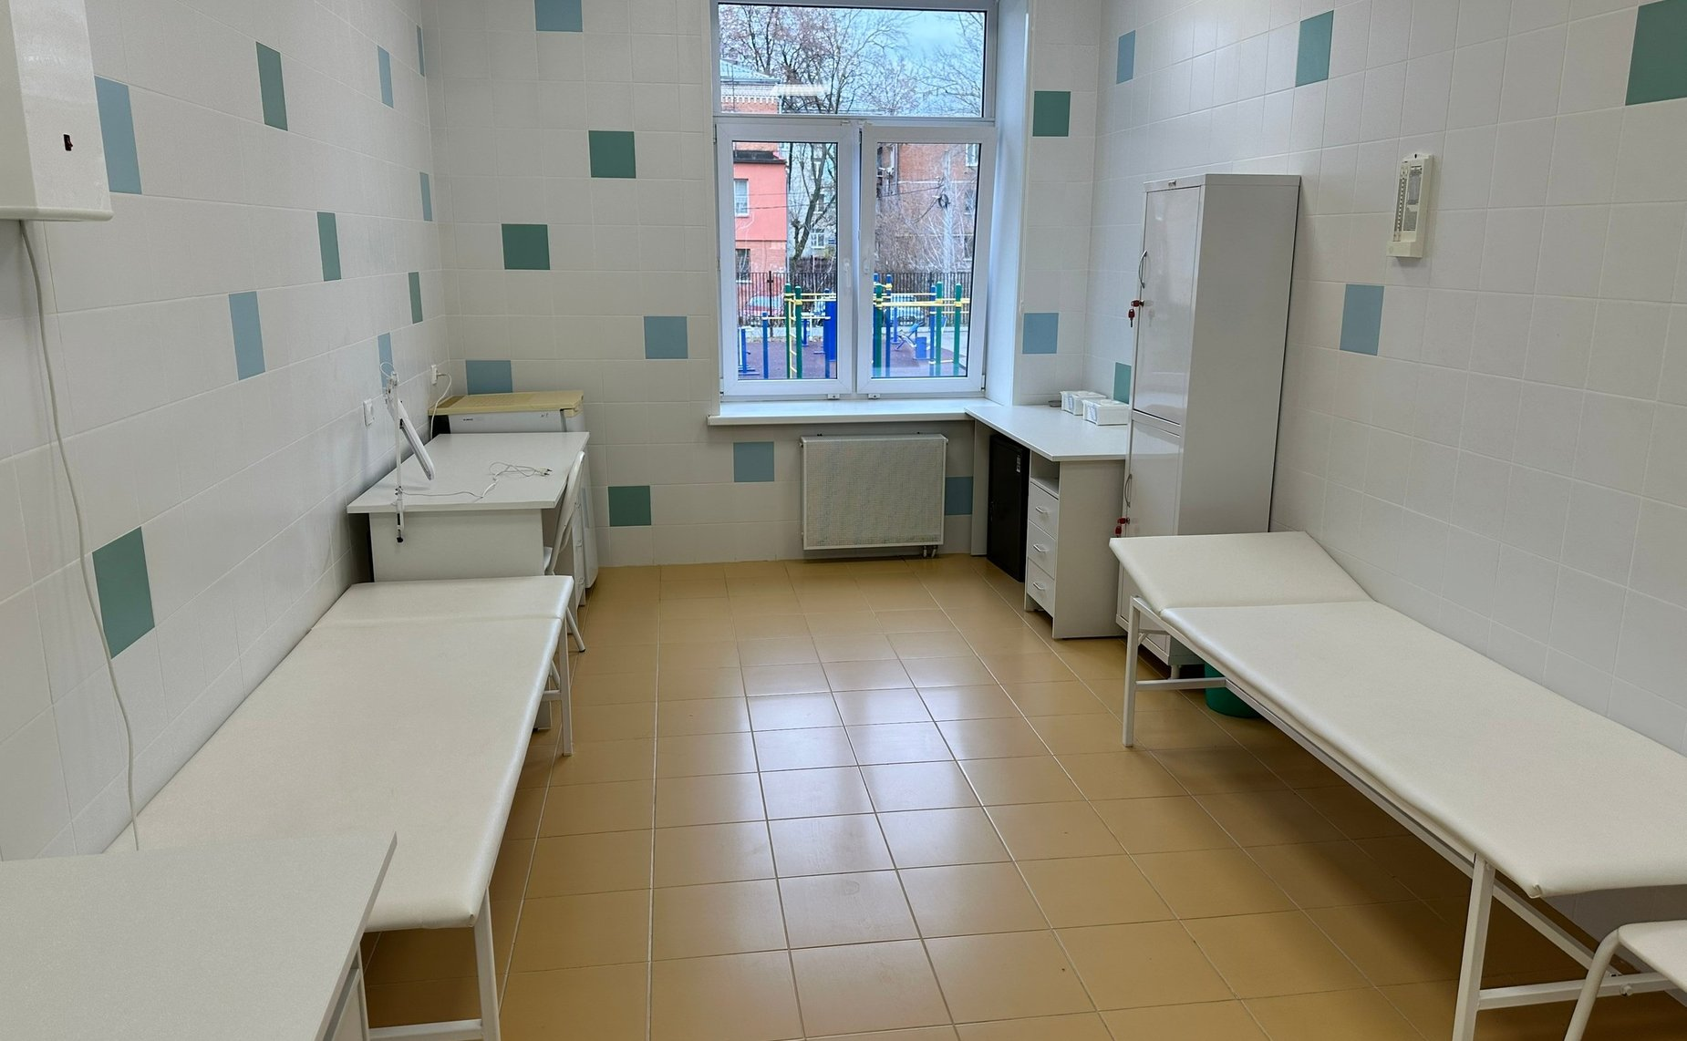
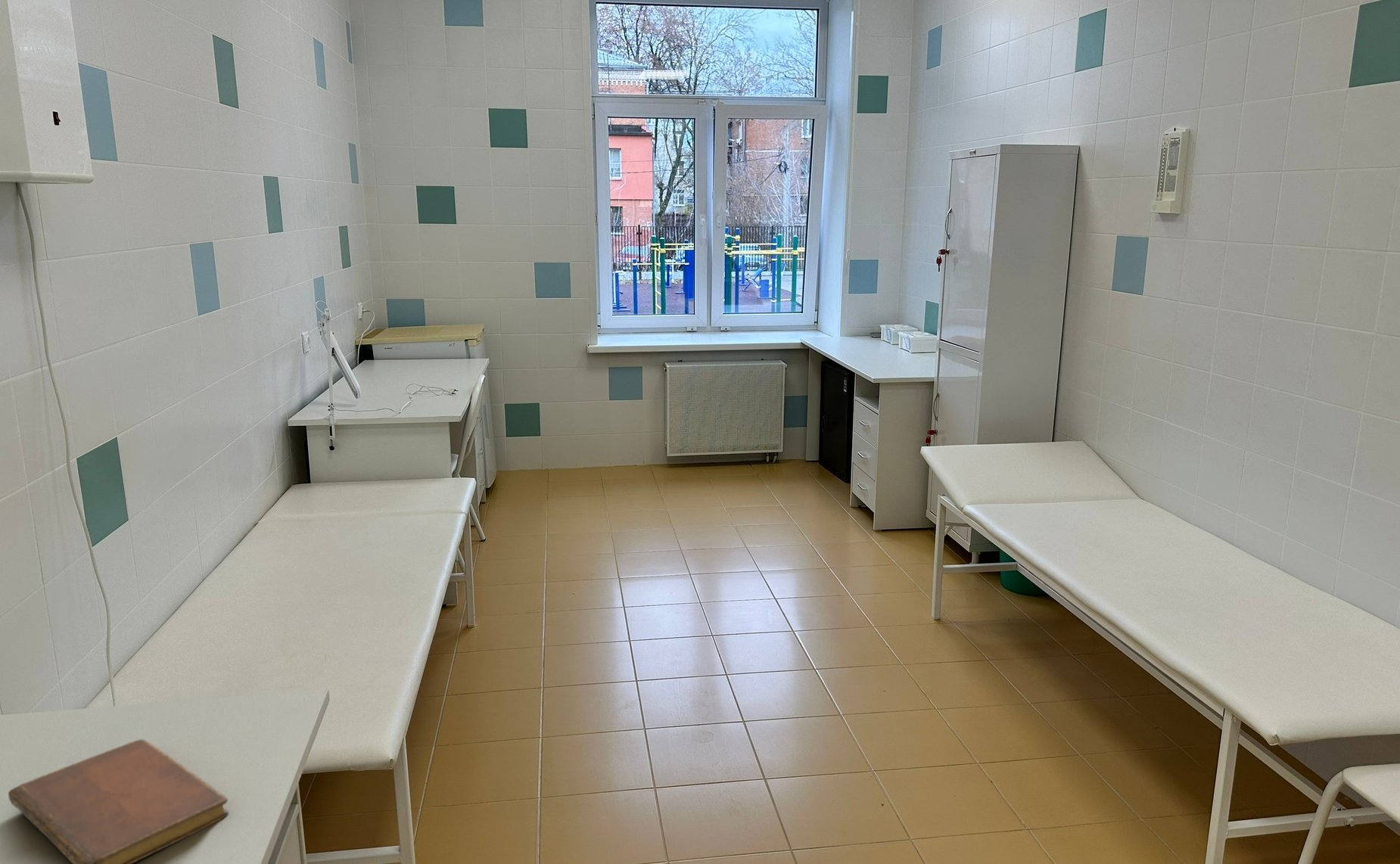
+ notebook (118, 802)
